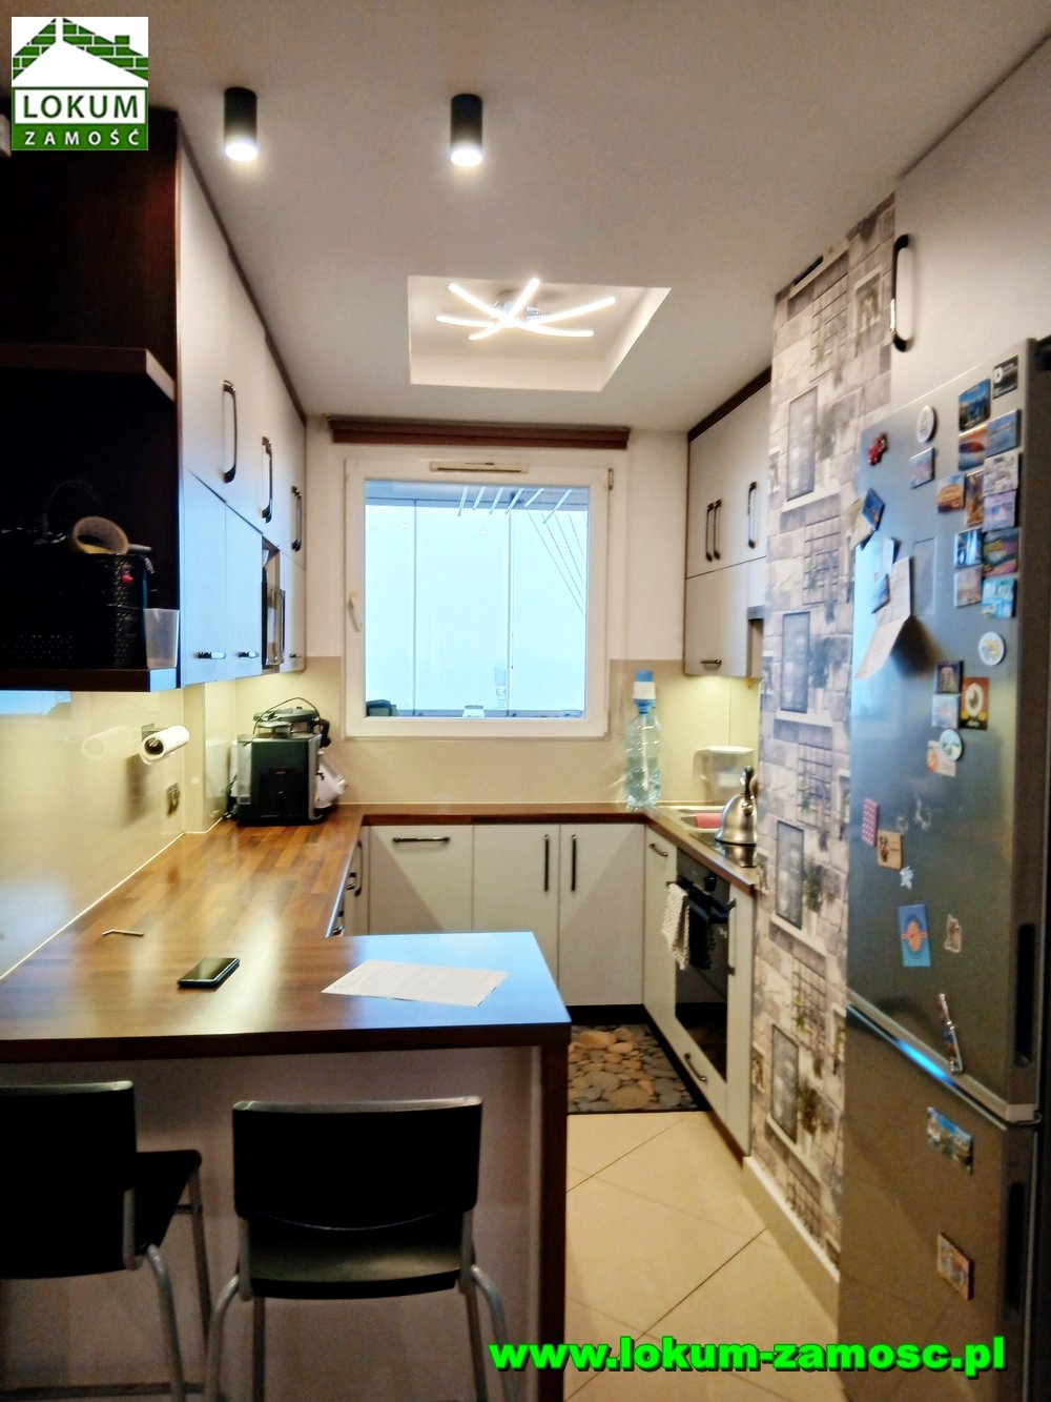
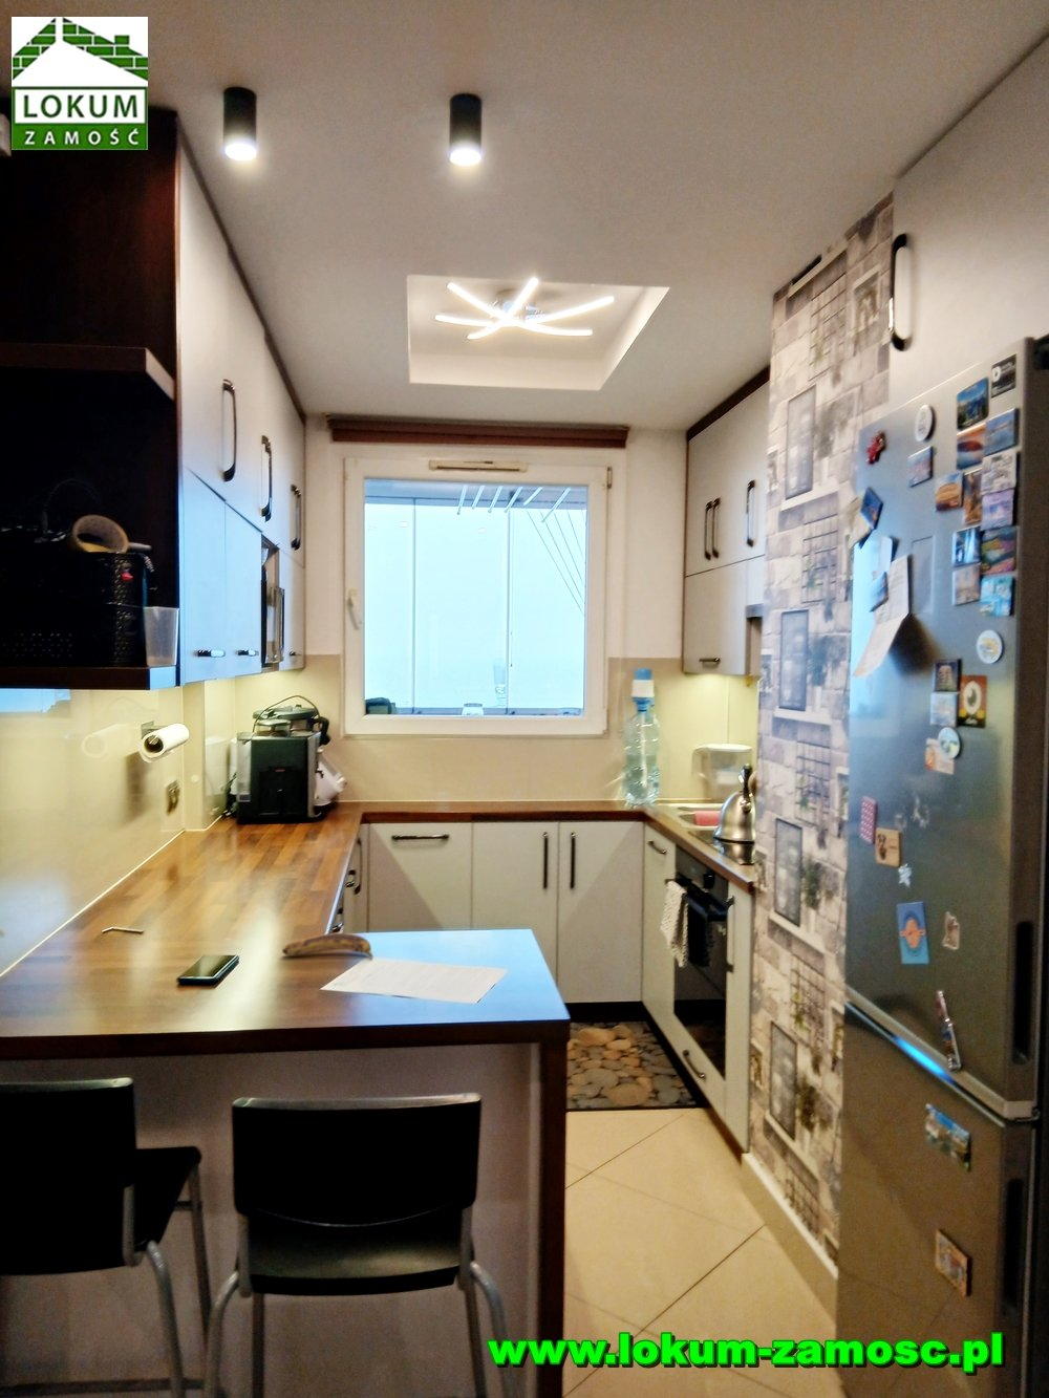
+ banana (328, 945)
